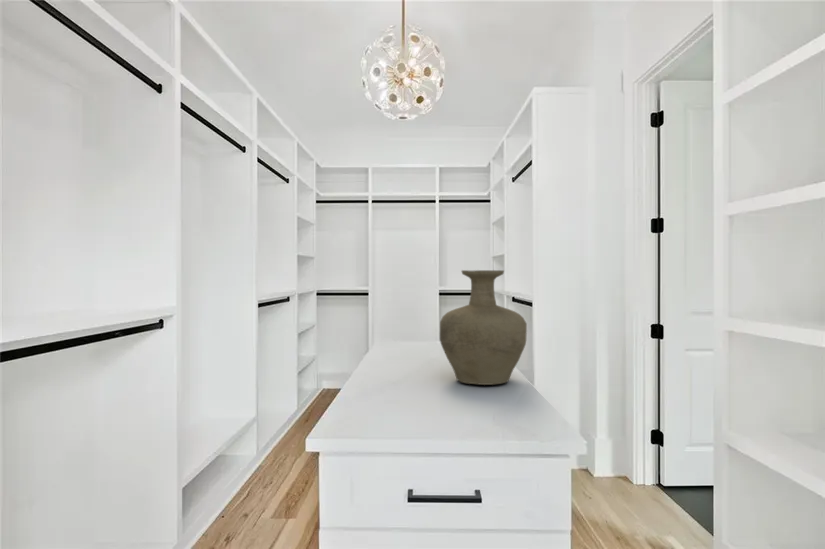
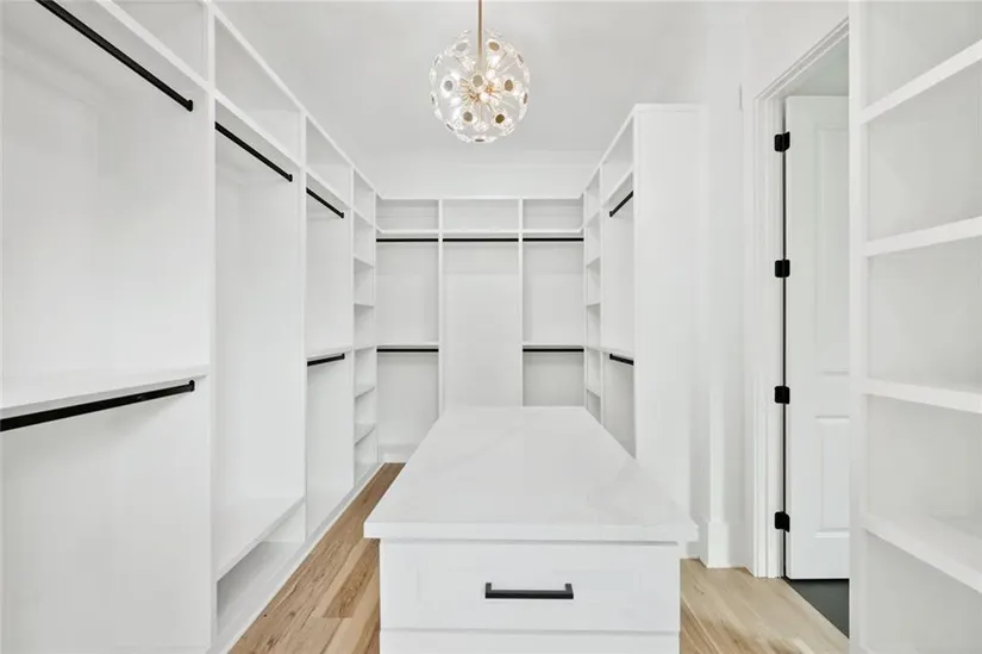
- vase (482, 325)
